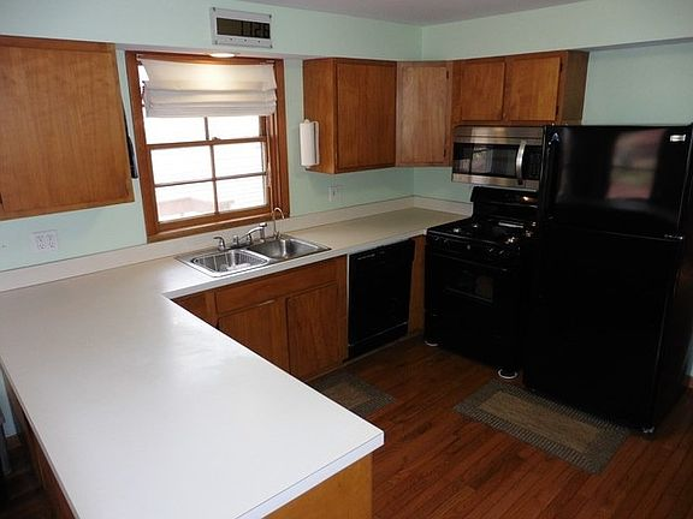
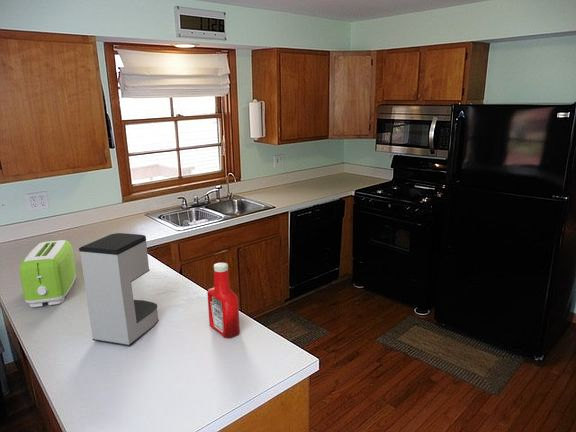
+ soap bottle (222, 297)
+ toaster (49, 270)
+ coffee maker (120, 284)
